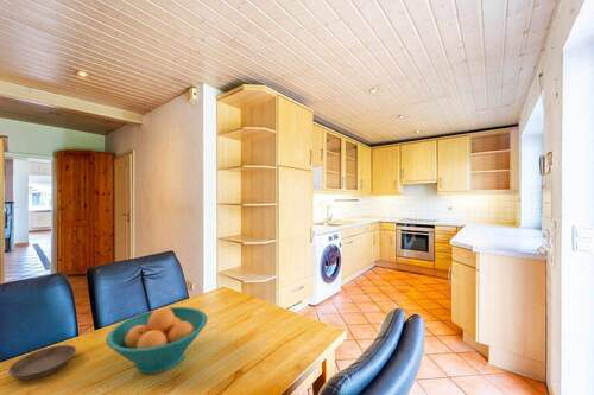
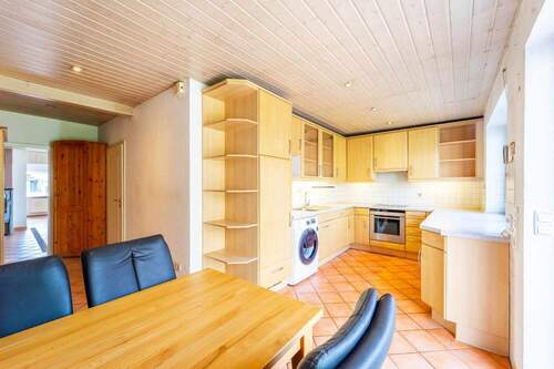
- saucer (44, 363)
- fruit bowl (160, 335)
